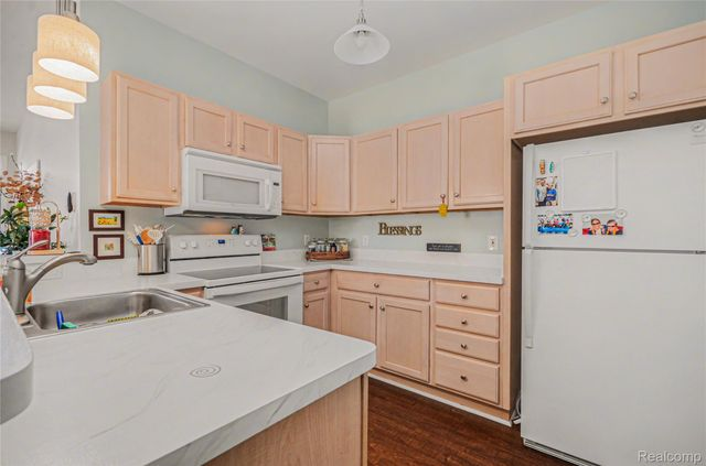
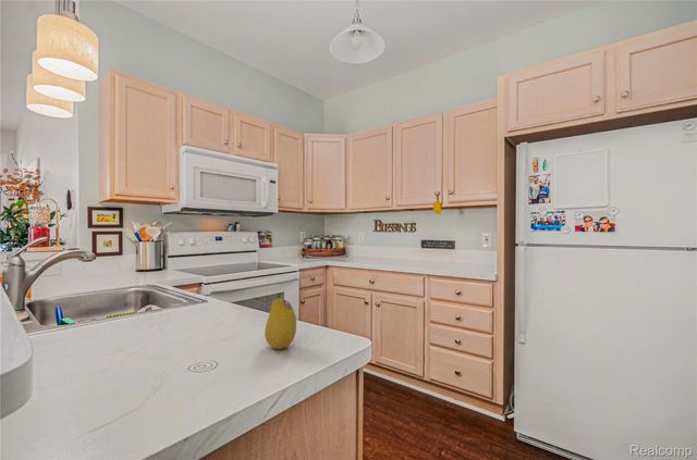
+ fruit (280, 322)
